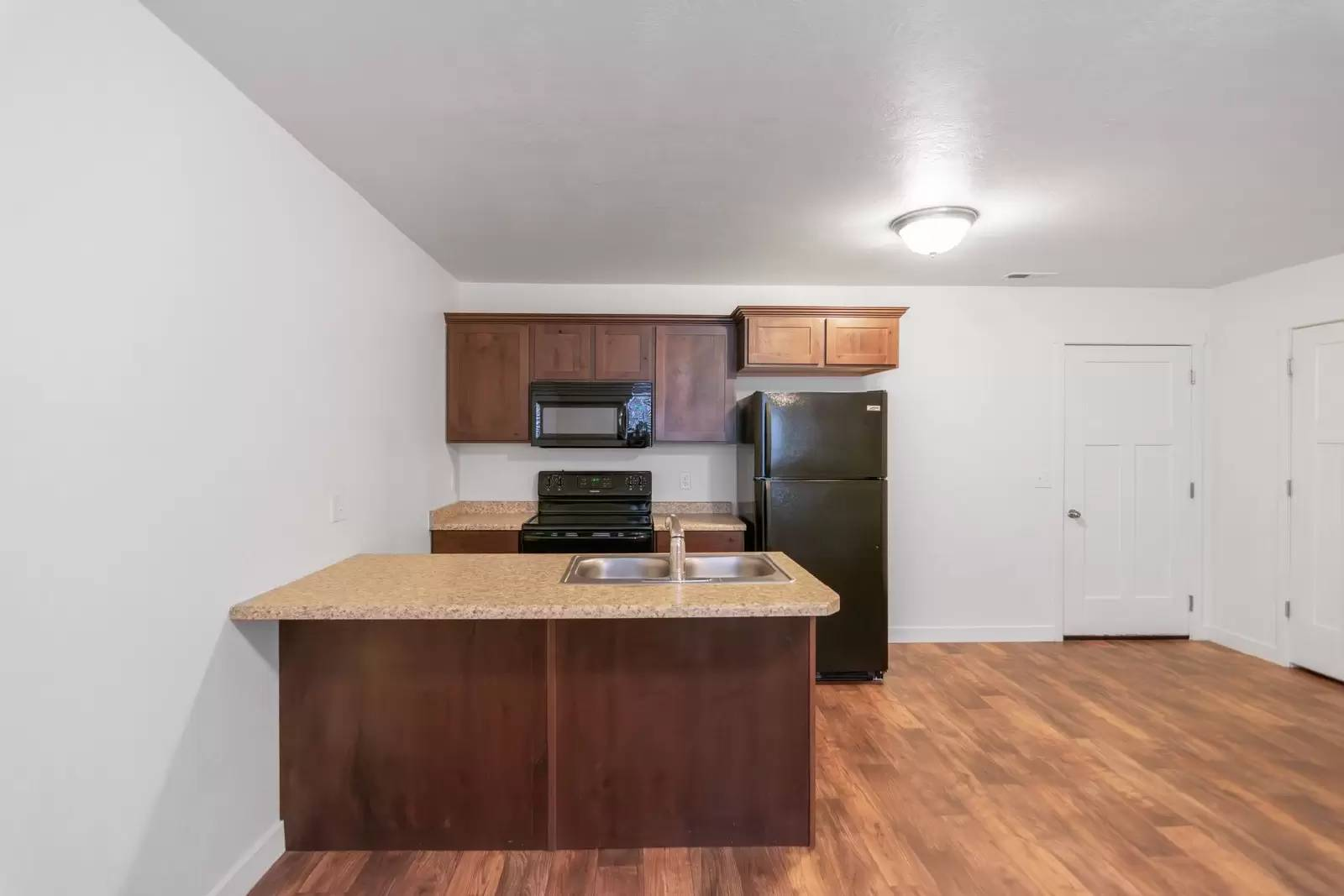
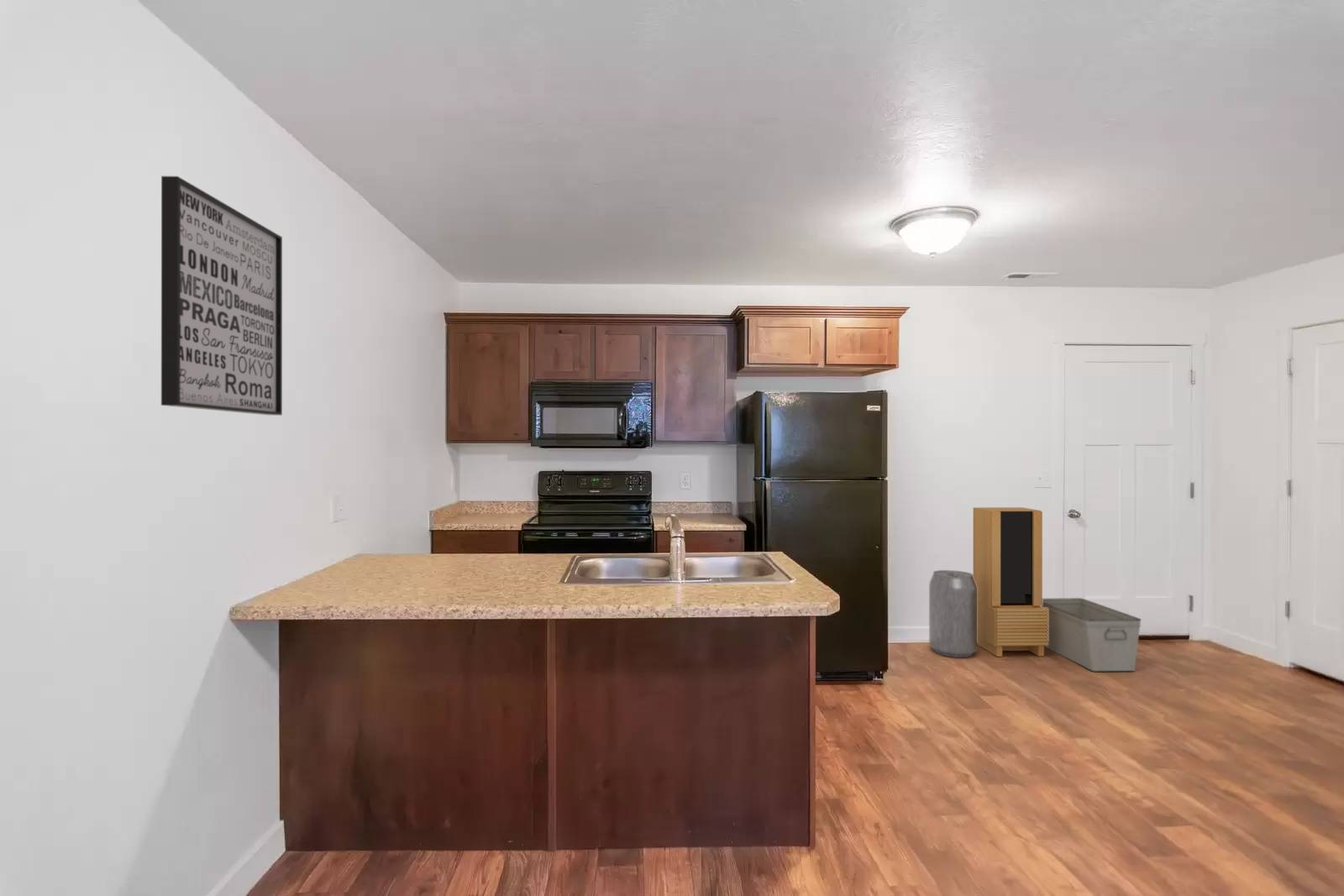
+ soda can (953, 612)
+ storage cabinet (1009, 579)
+ wall art (228, 310)
+ storage bin (1084, 632)
